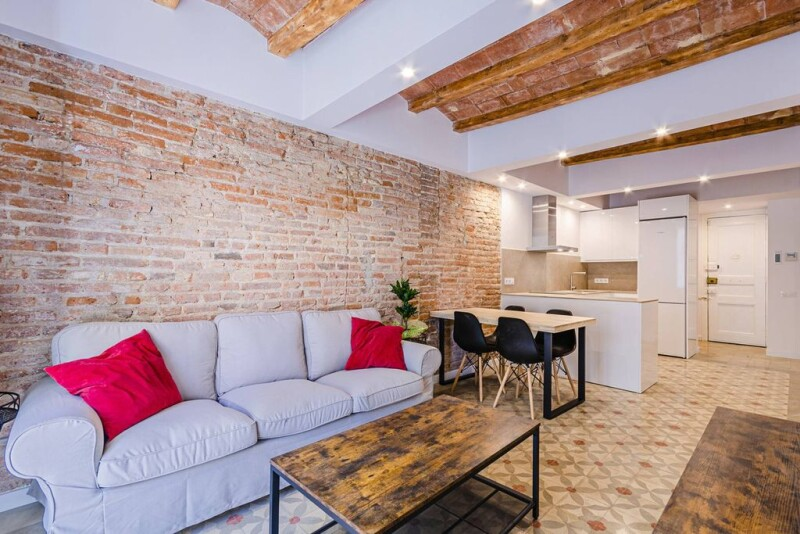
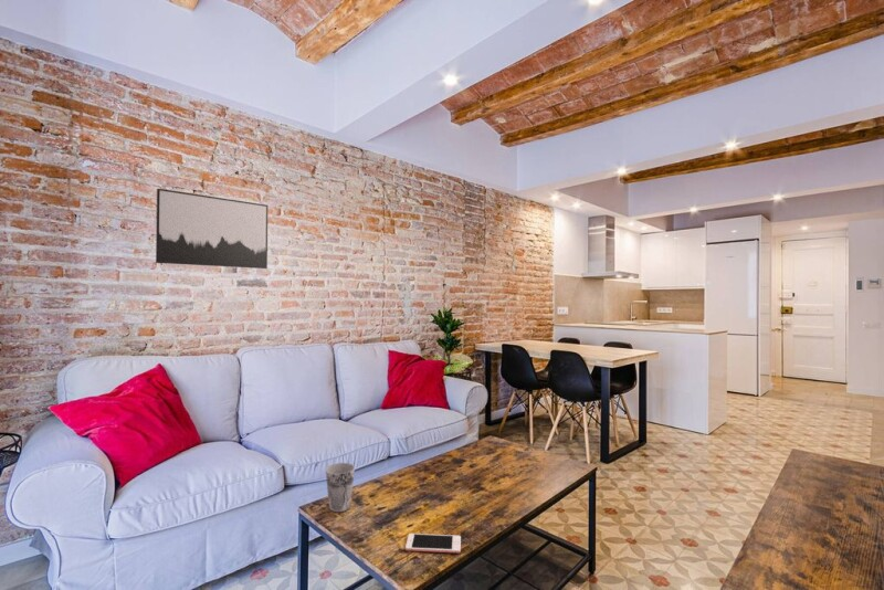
+ cell phone (433, 542)
+ cup (339, 487)
+ wall art (215, 231)
